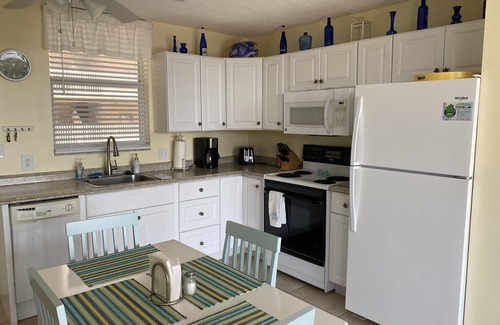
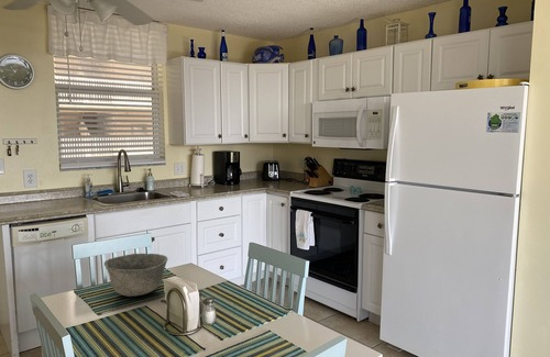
+ bowl (136, 277)
